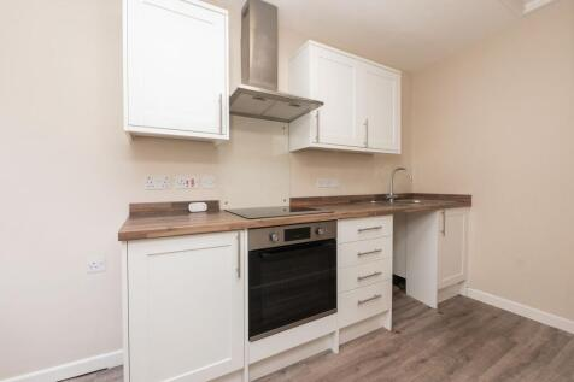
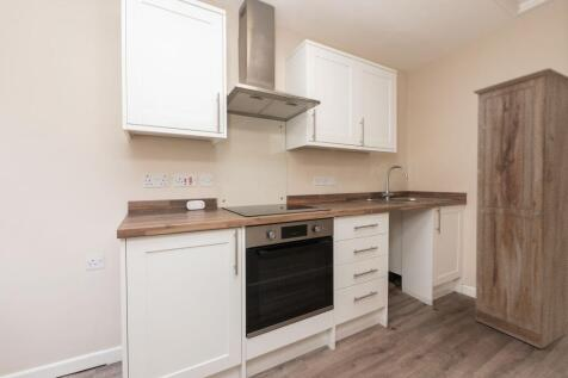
+ cabinet (521, 206)
